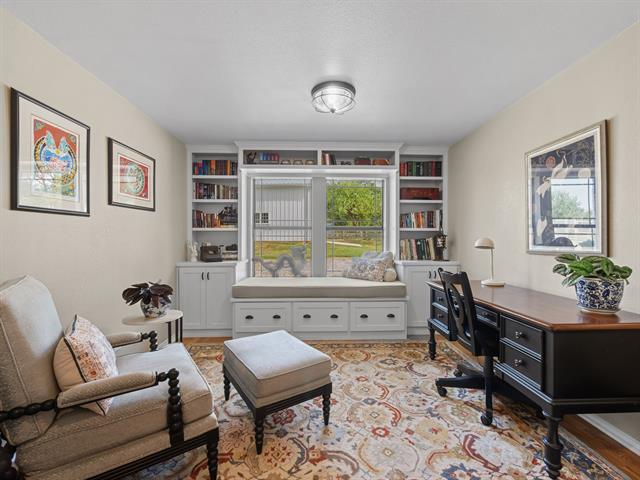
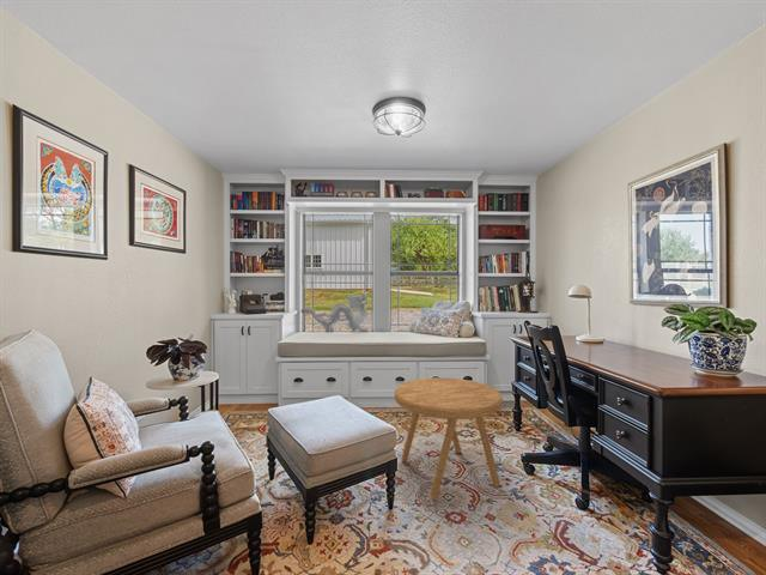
+ side table (446, 432)
